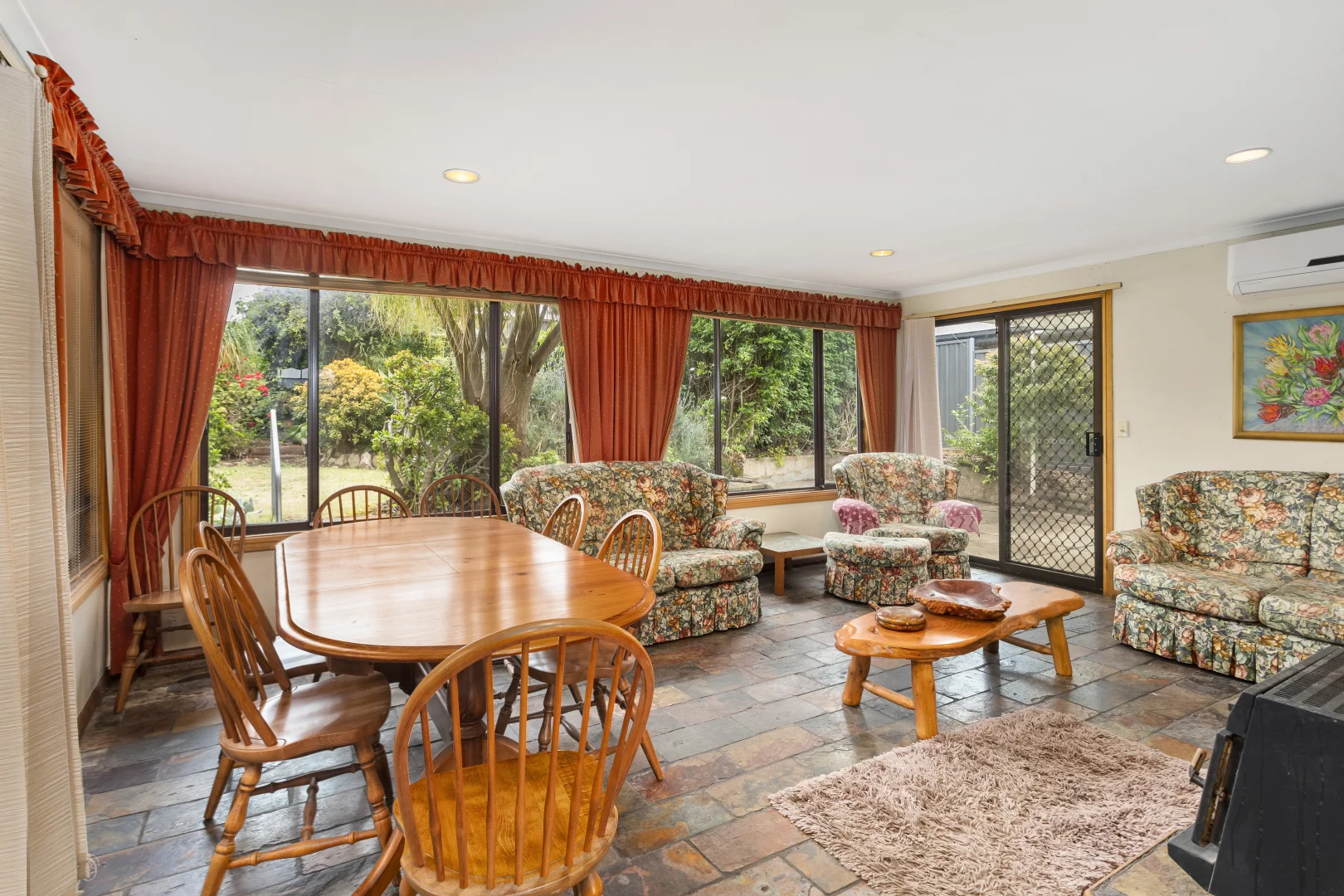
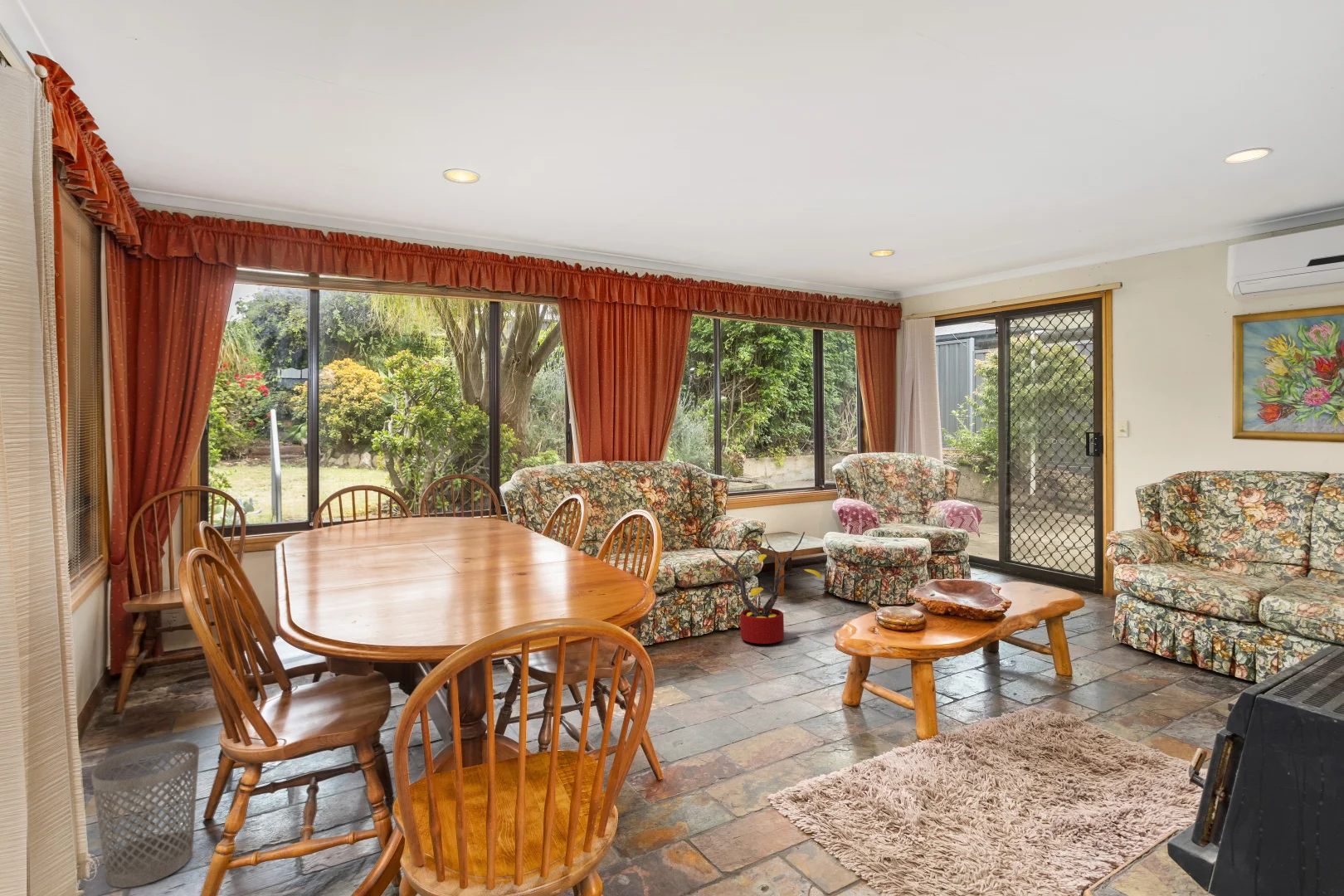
+ wastebasket (149, 812)
+ decorative plant (762, 585)
